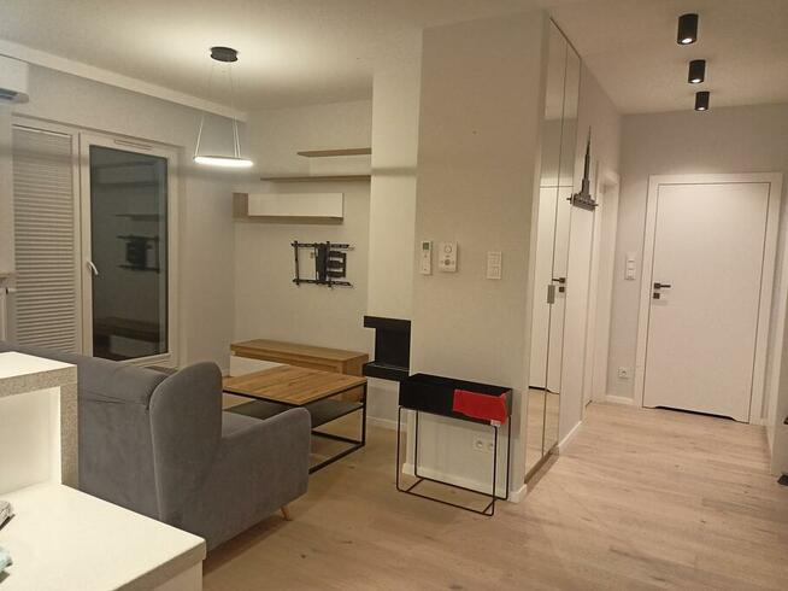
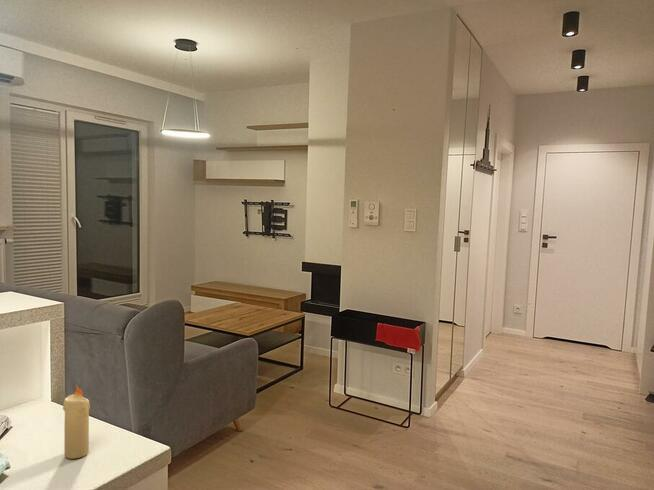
+ candle (76, 419)
